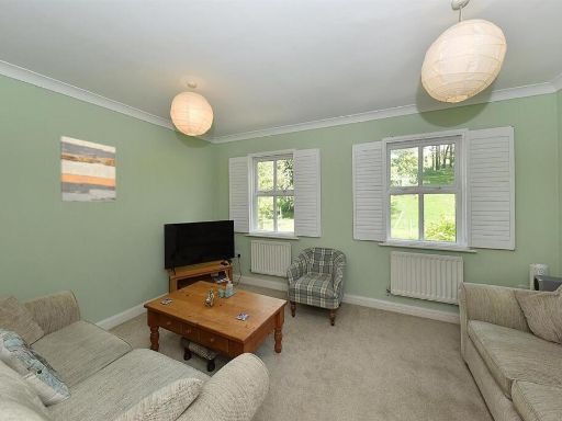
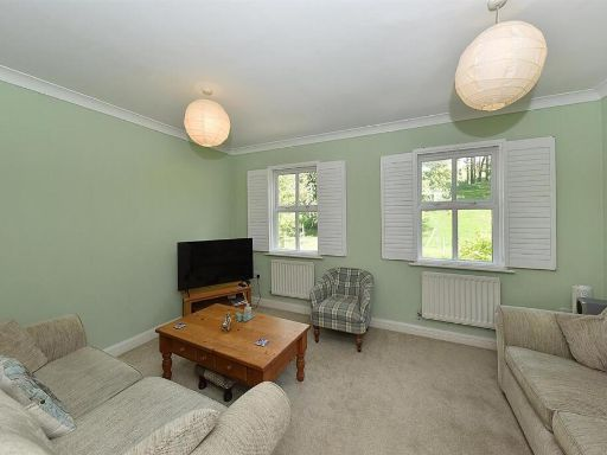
- wall art (90, 172)
